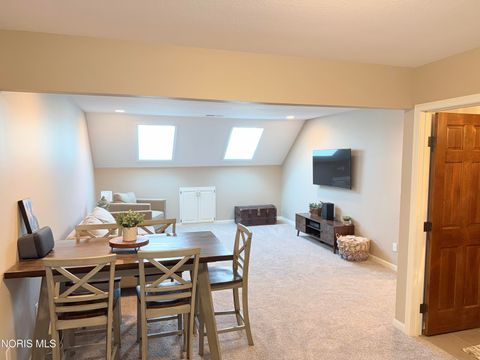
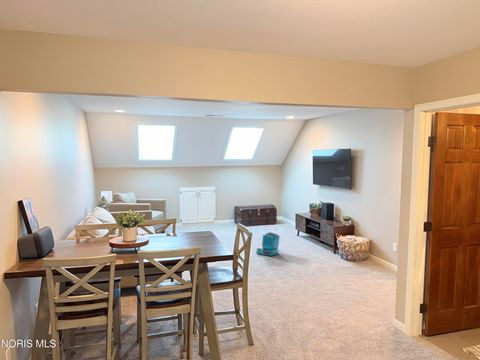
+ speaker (267, 243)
